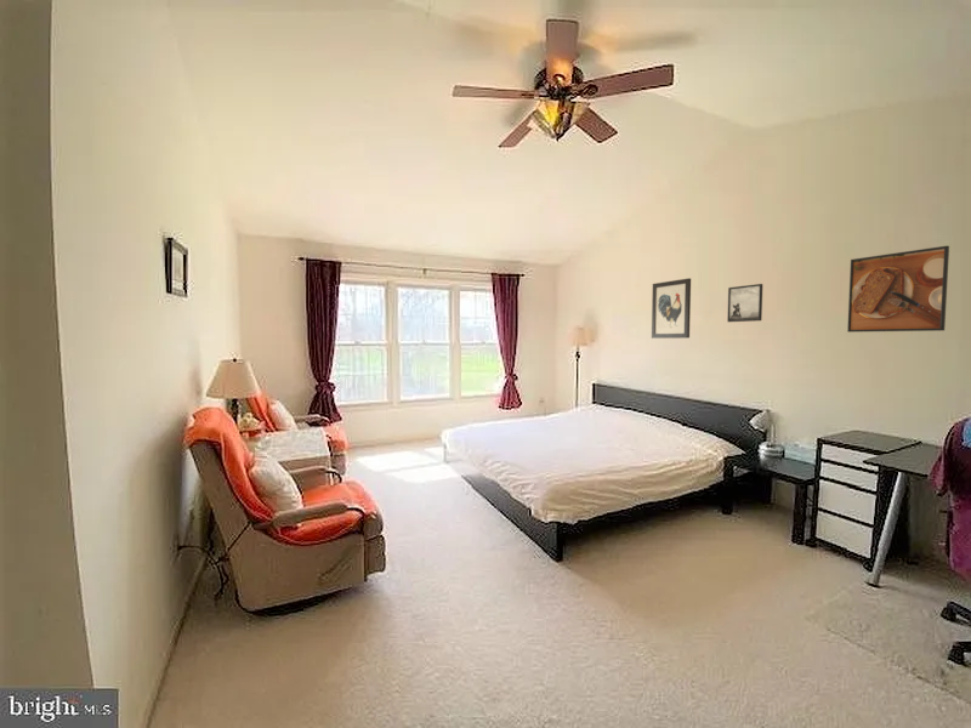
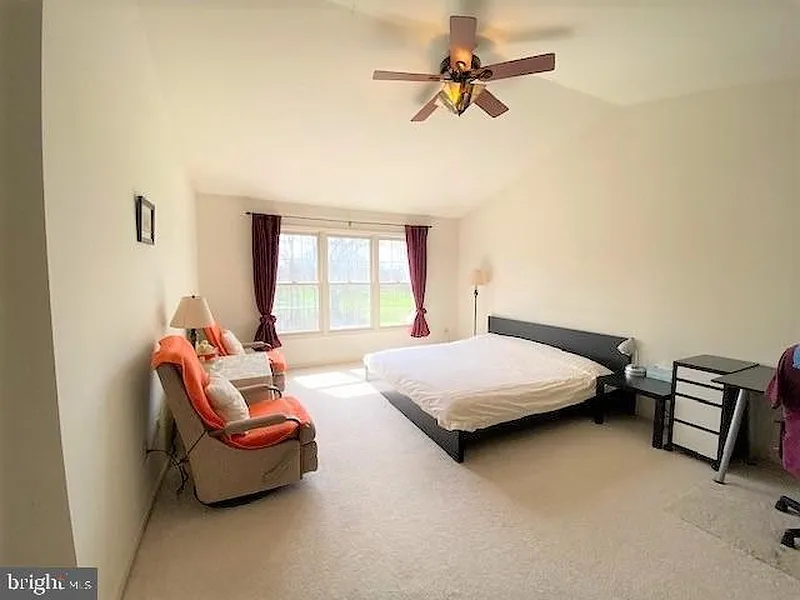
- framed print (893, 292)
- wall art (670, 309)
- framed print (744, 303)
